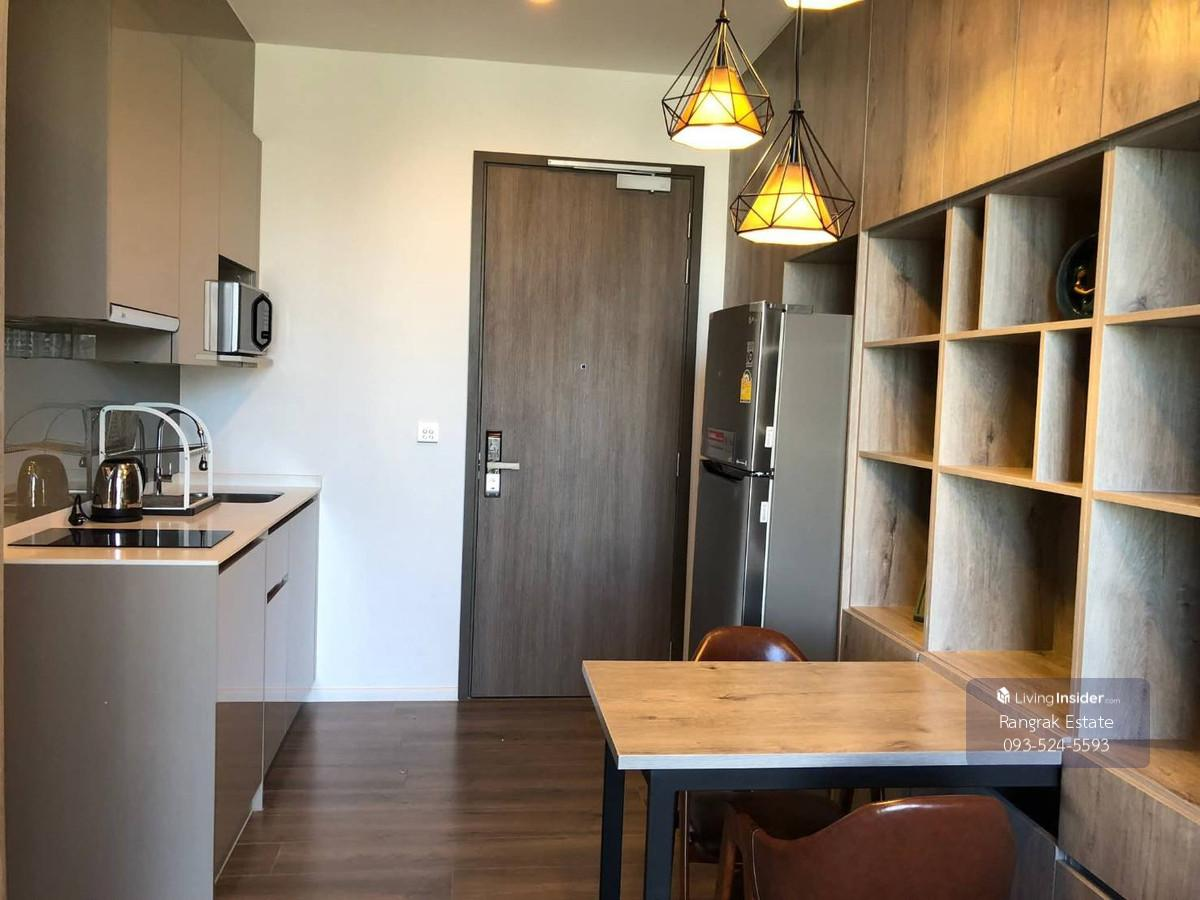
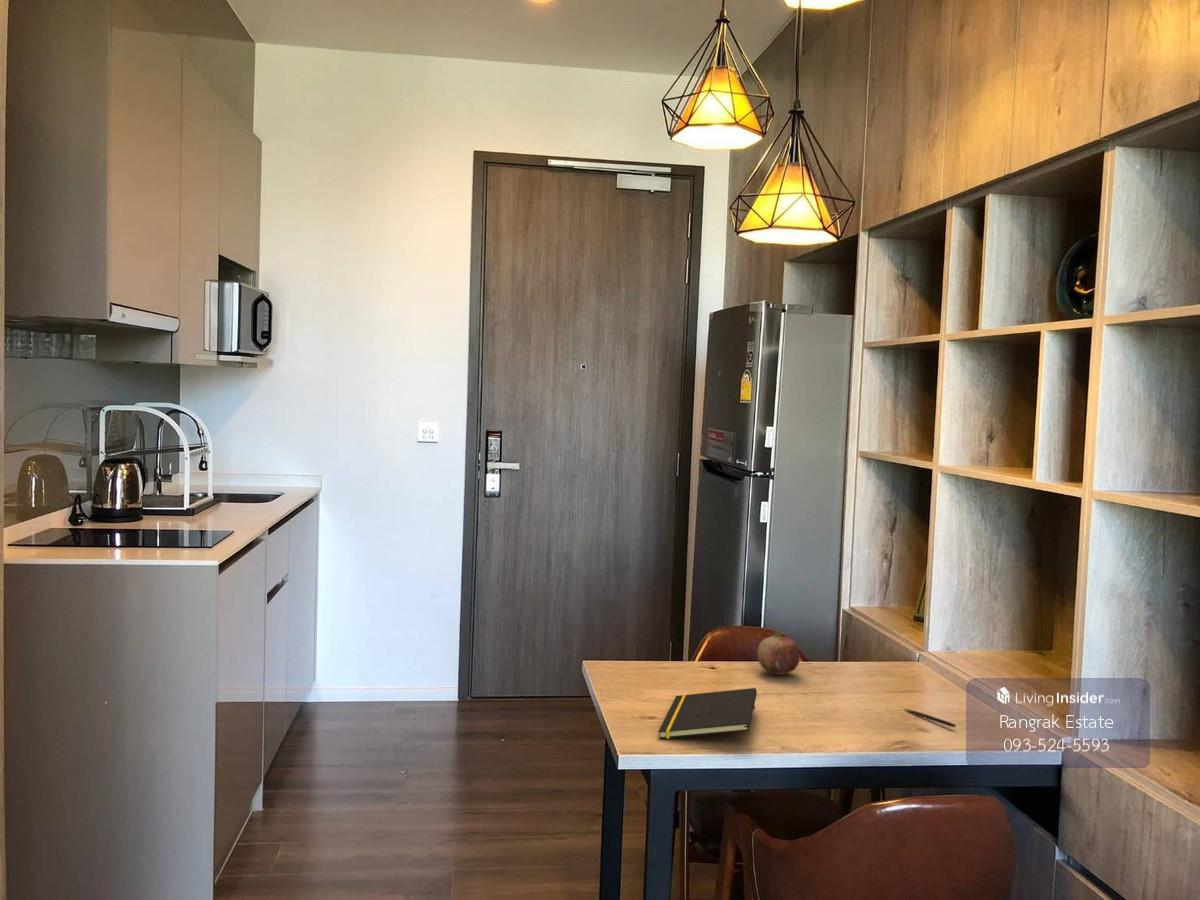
+ pen (928, 716)
+ fruit (778, 653)
+ notepad (710, 712)
